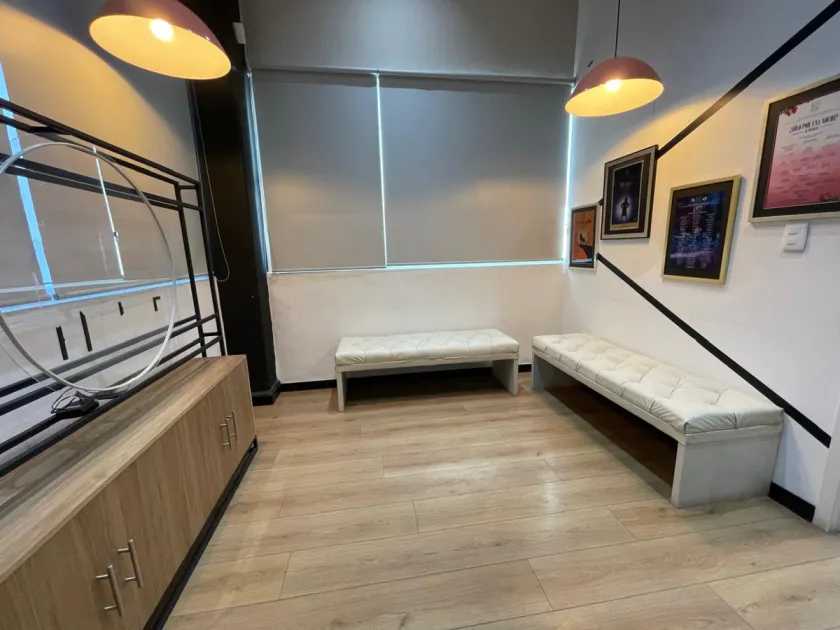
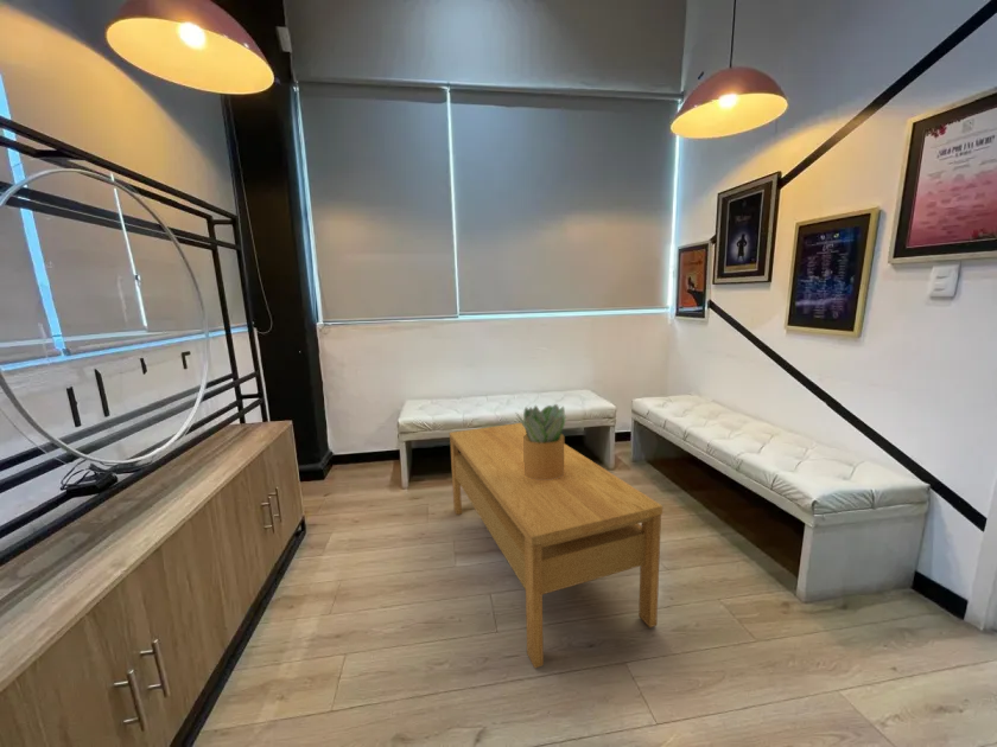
+ coffee table (531, 509)
+ potted plant (540, 440)
